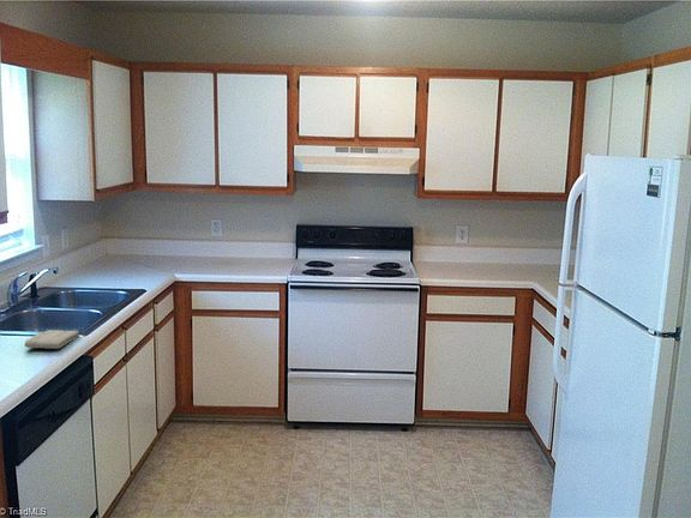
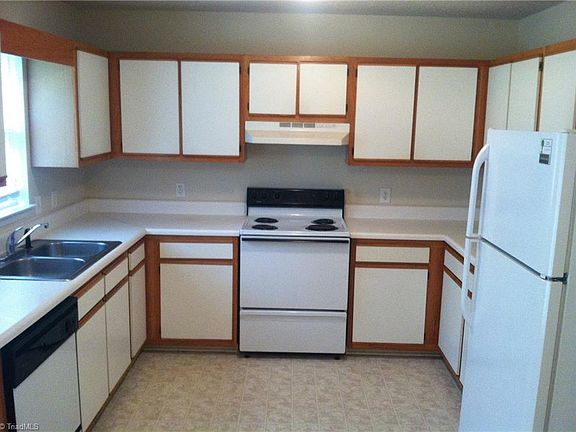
- washcloth (53, 338)
